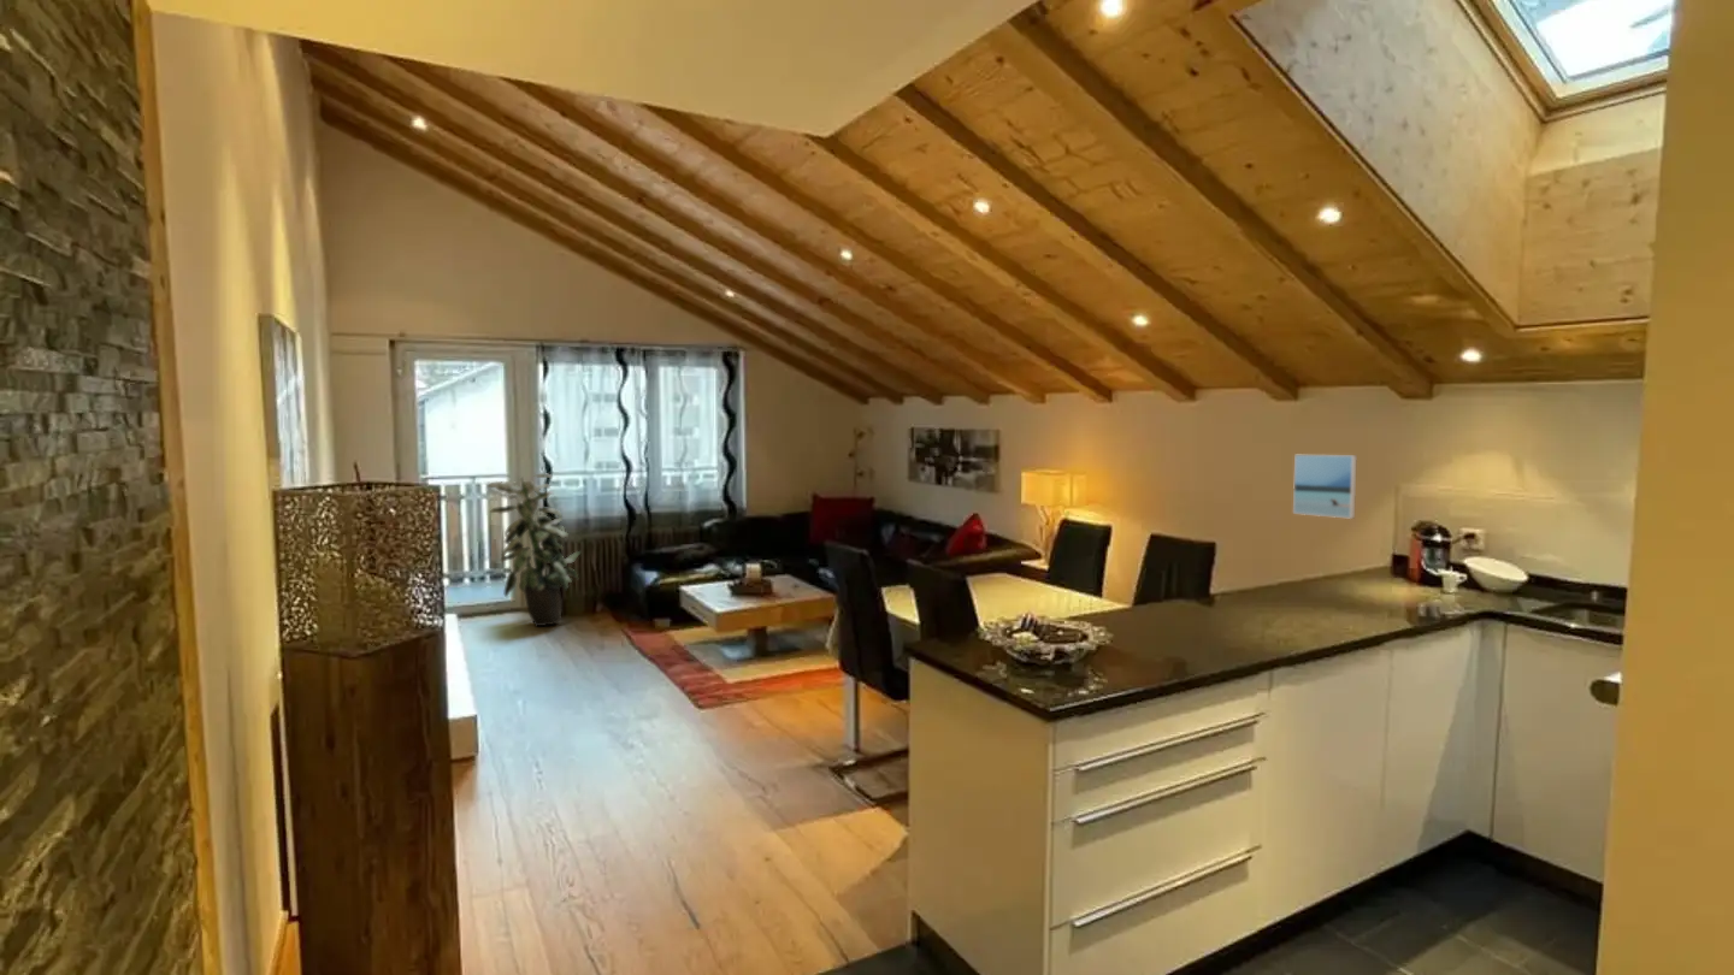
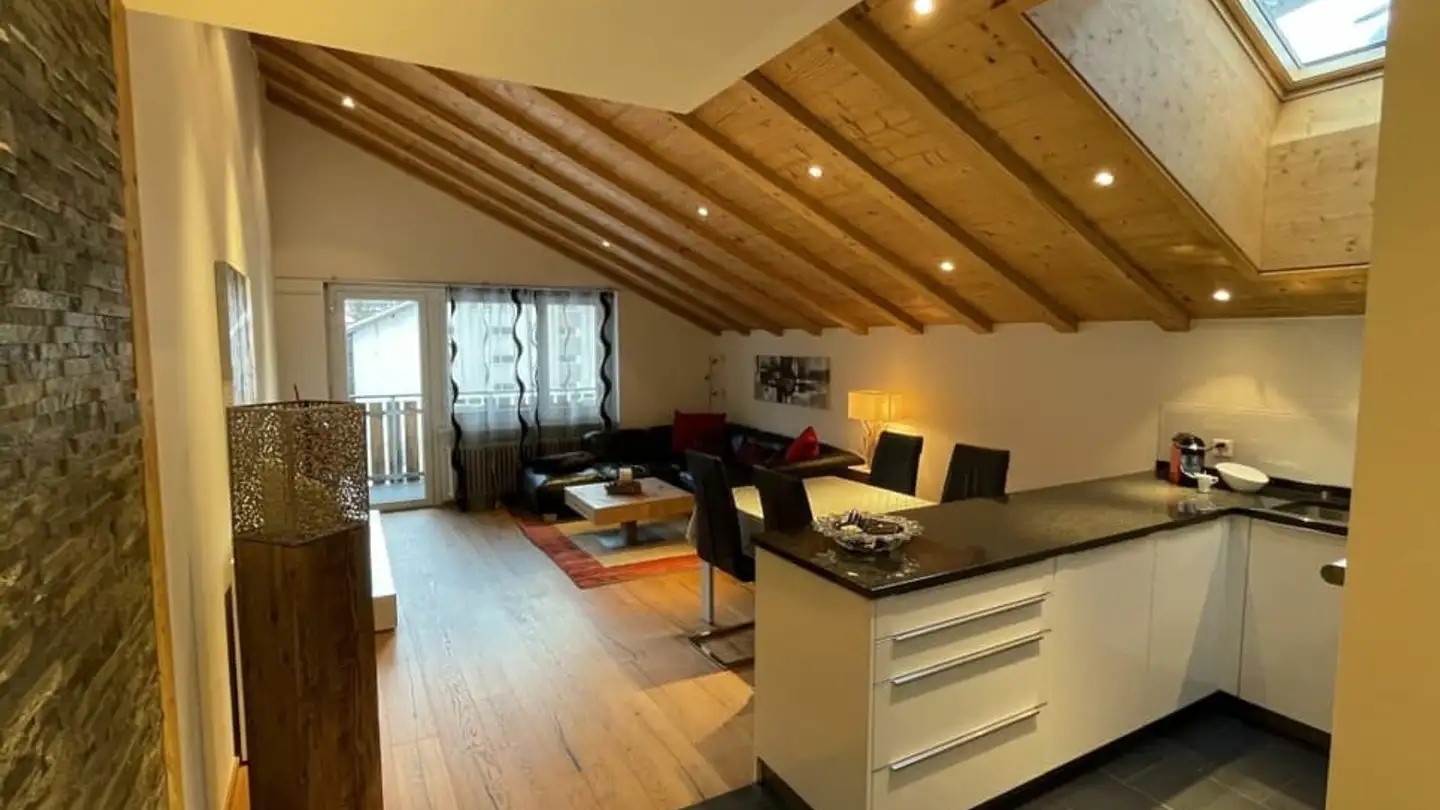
- indoor plant (536, 549)
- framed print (1323, 485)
